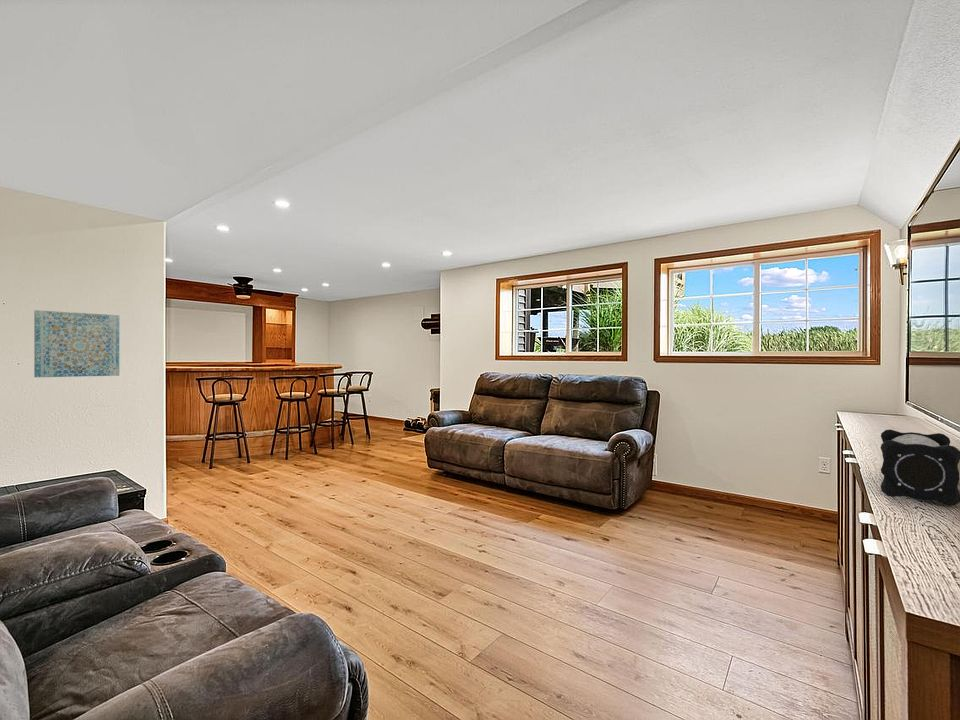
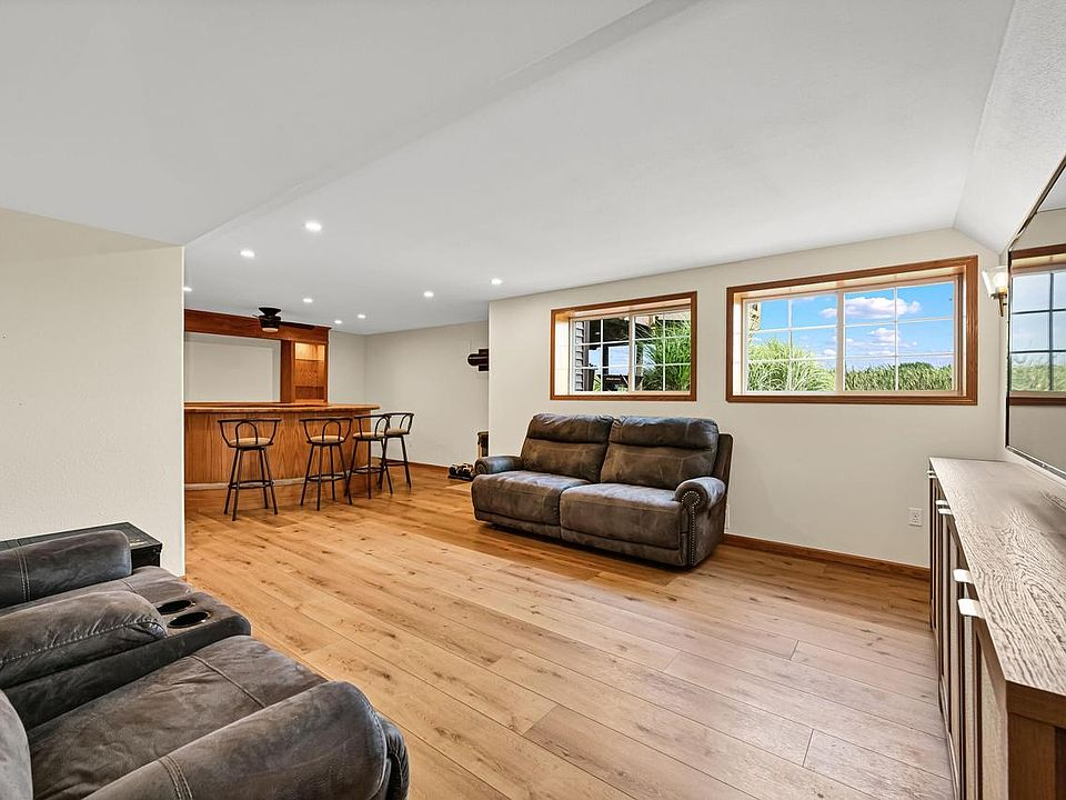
- speaker (916, 463)
- wall art (79, 344)
